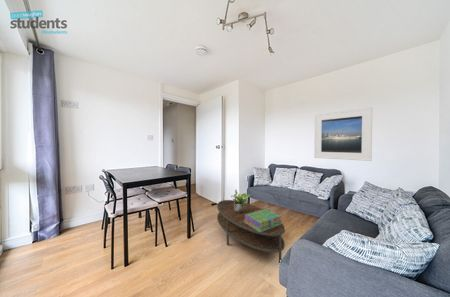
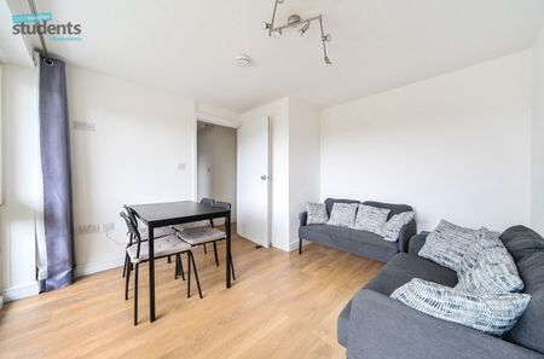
- stack of books (262, 218)
- potted plant (240, 201)
- coffee table (245, 225)
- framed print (340, 135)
